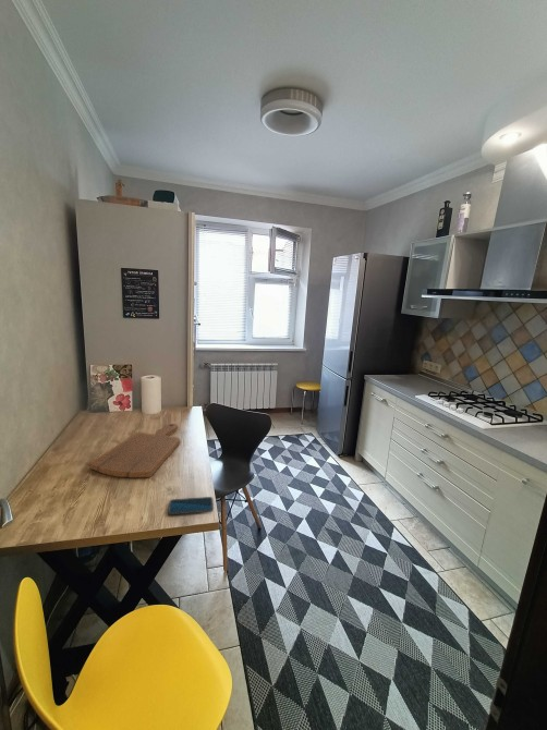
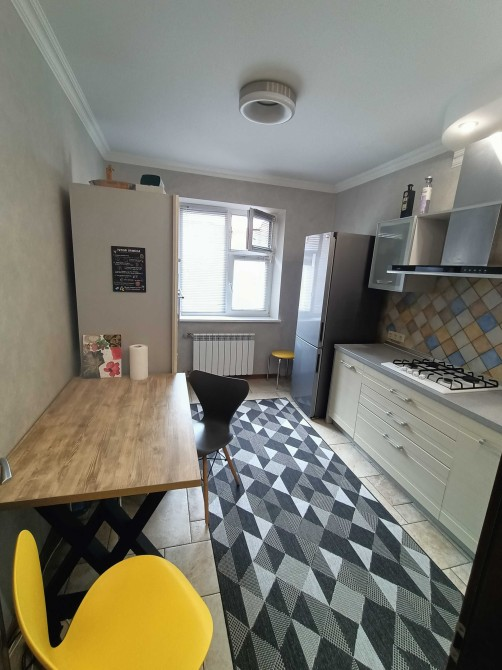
- cutting board (144, 449)
- smartphone (191, 506)
